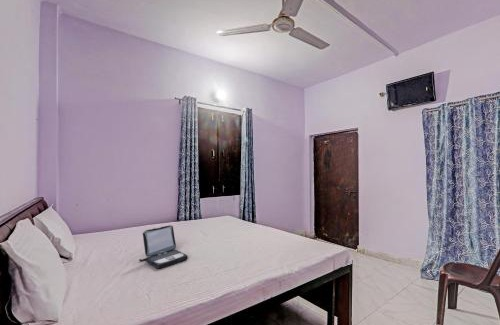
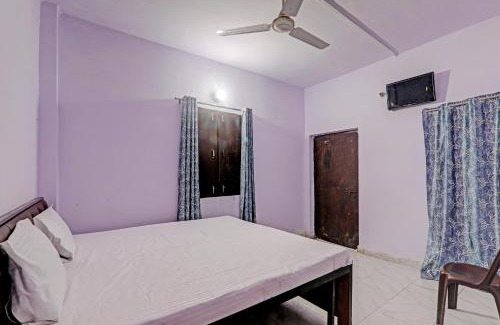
- laptop (164, 244)
